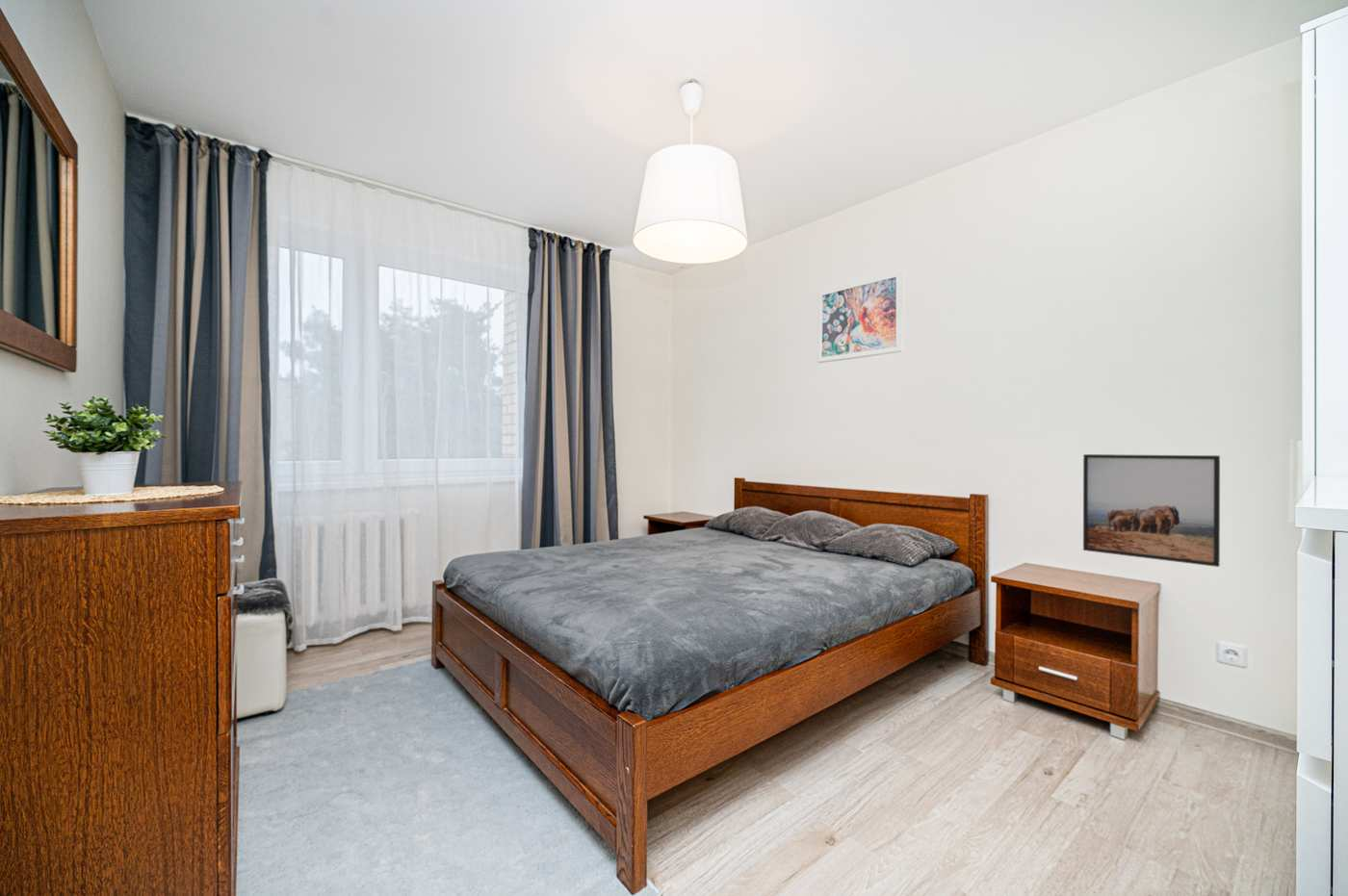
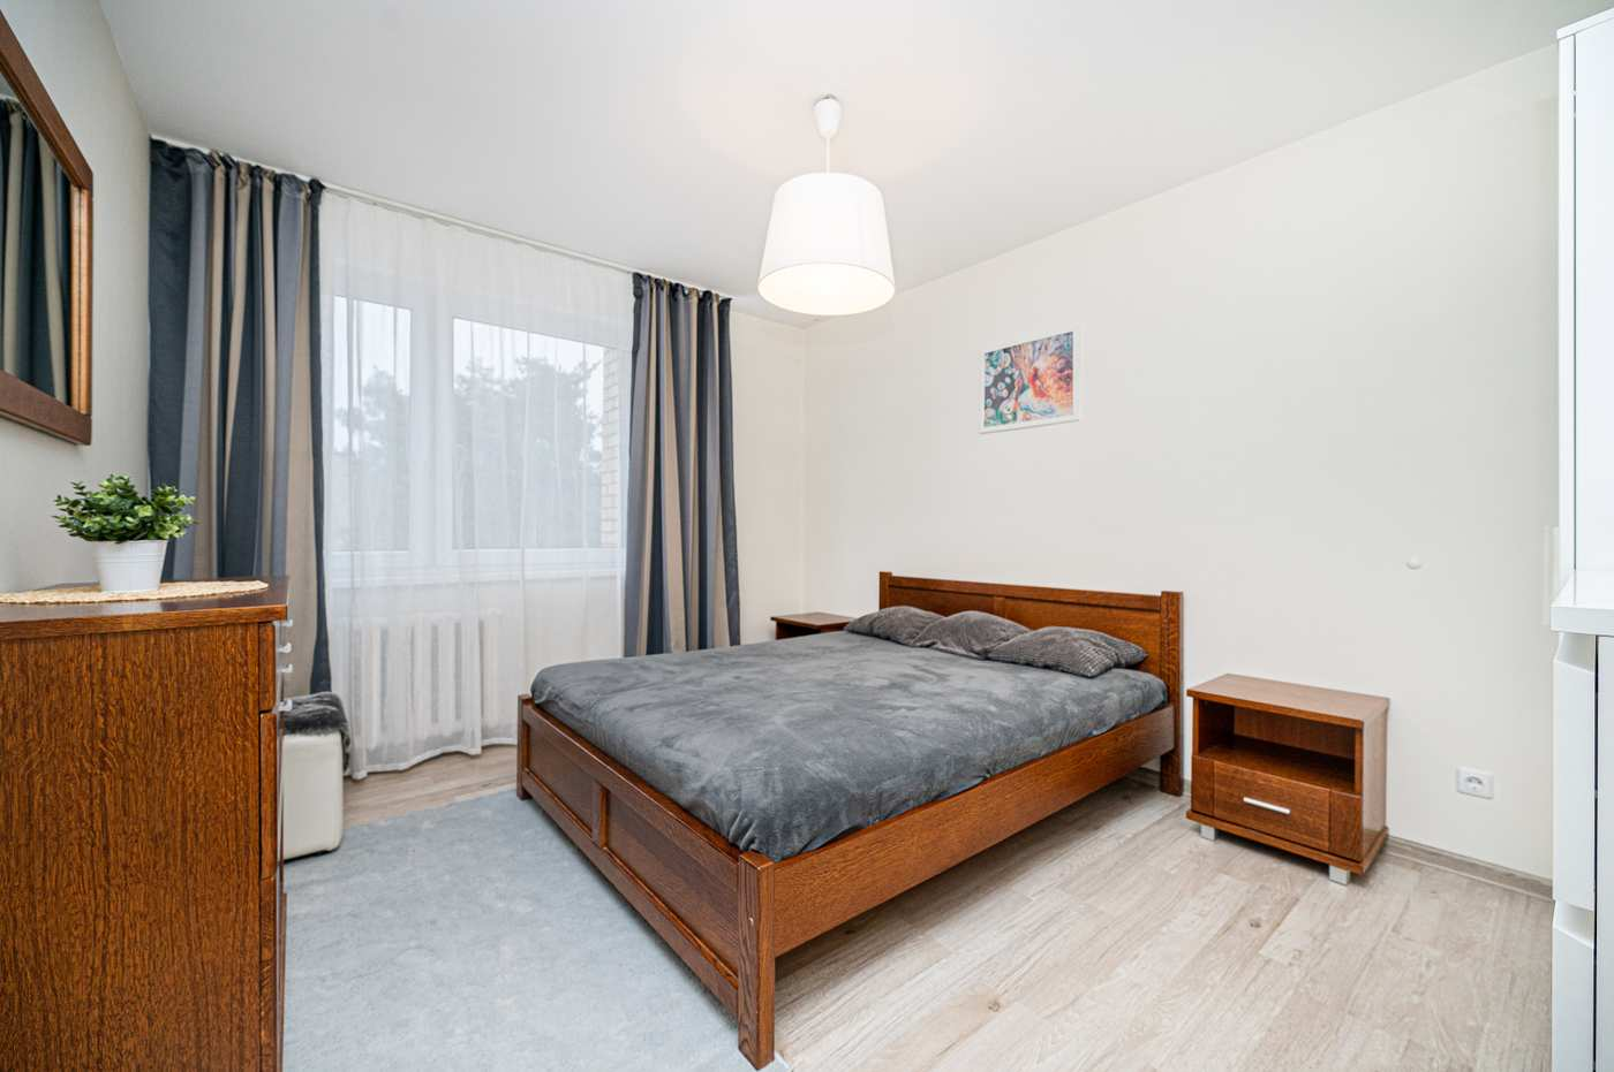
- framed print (1146, 506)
